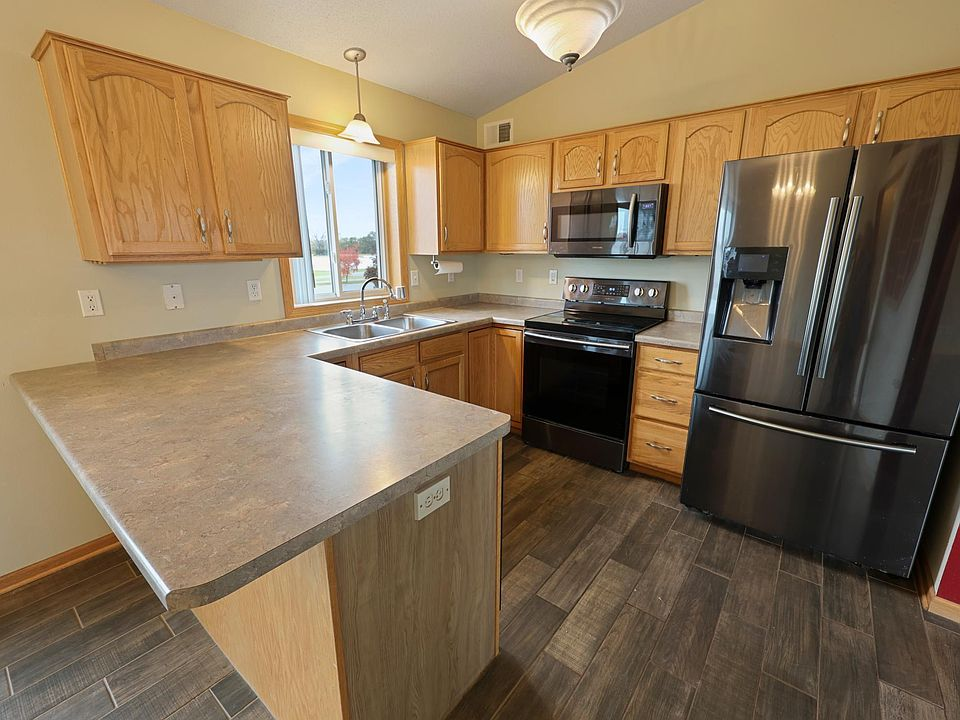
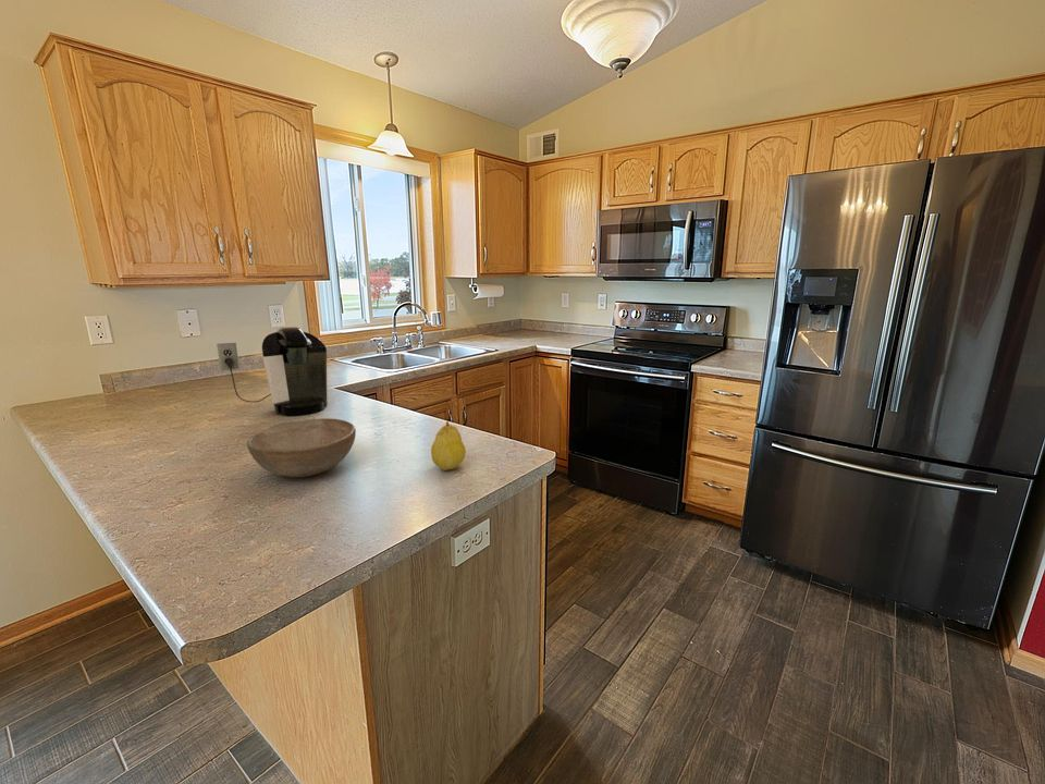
+ bowl (305, 451)
+ fruit (448, 444)
+ coffee maker (278, 369)
